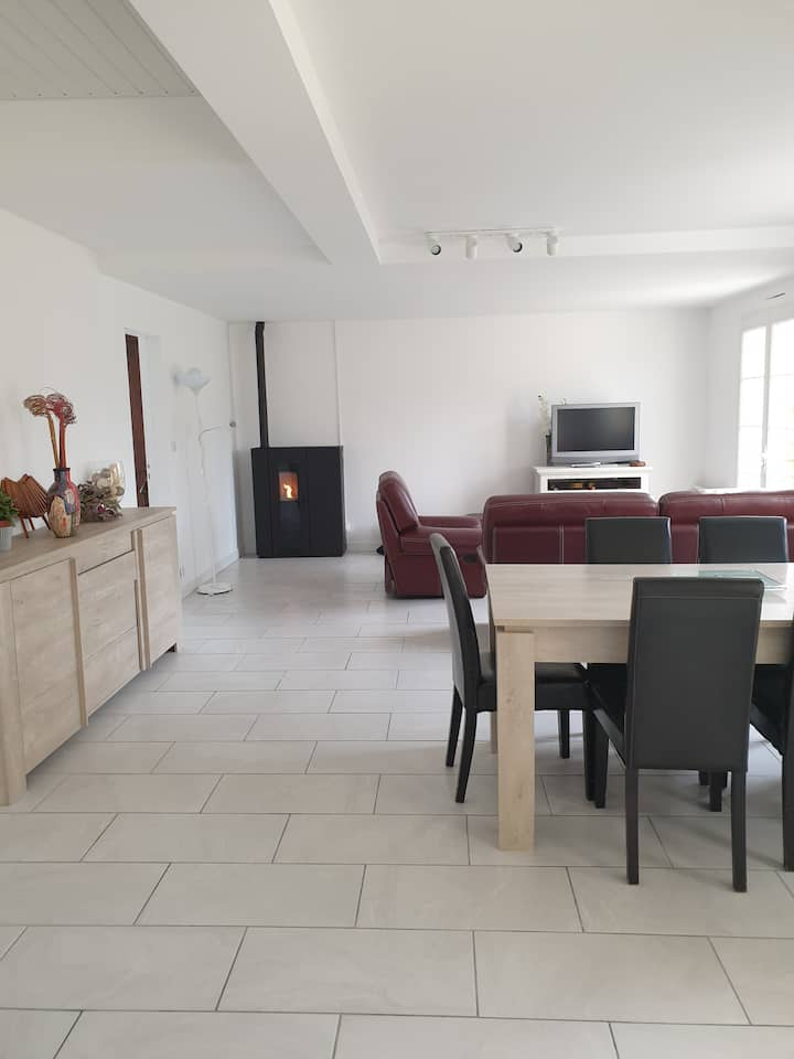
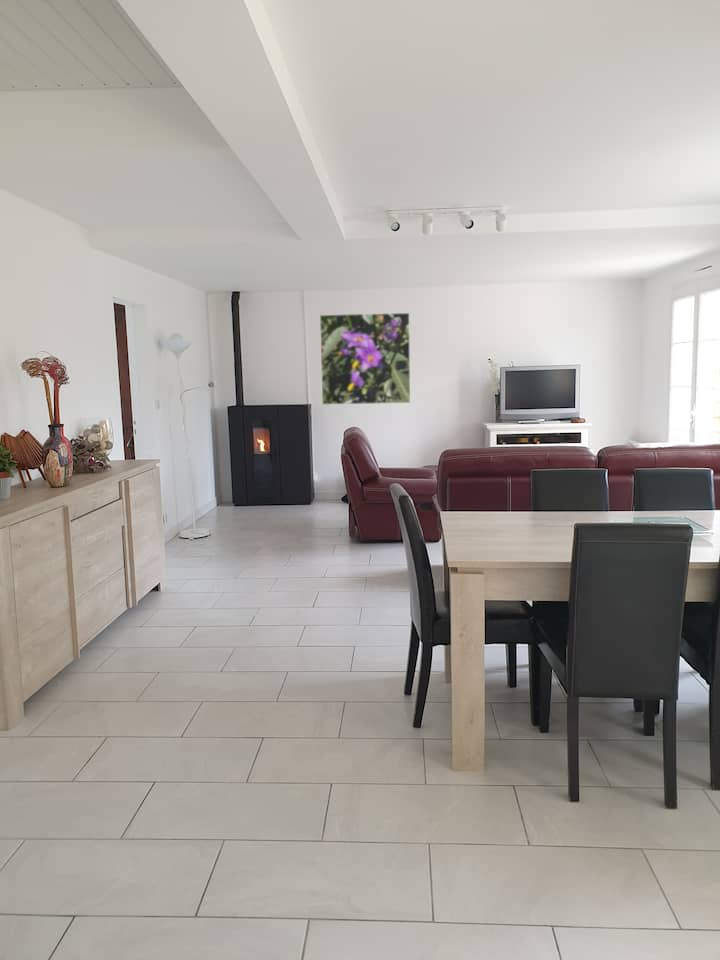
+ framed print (365, 359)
